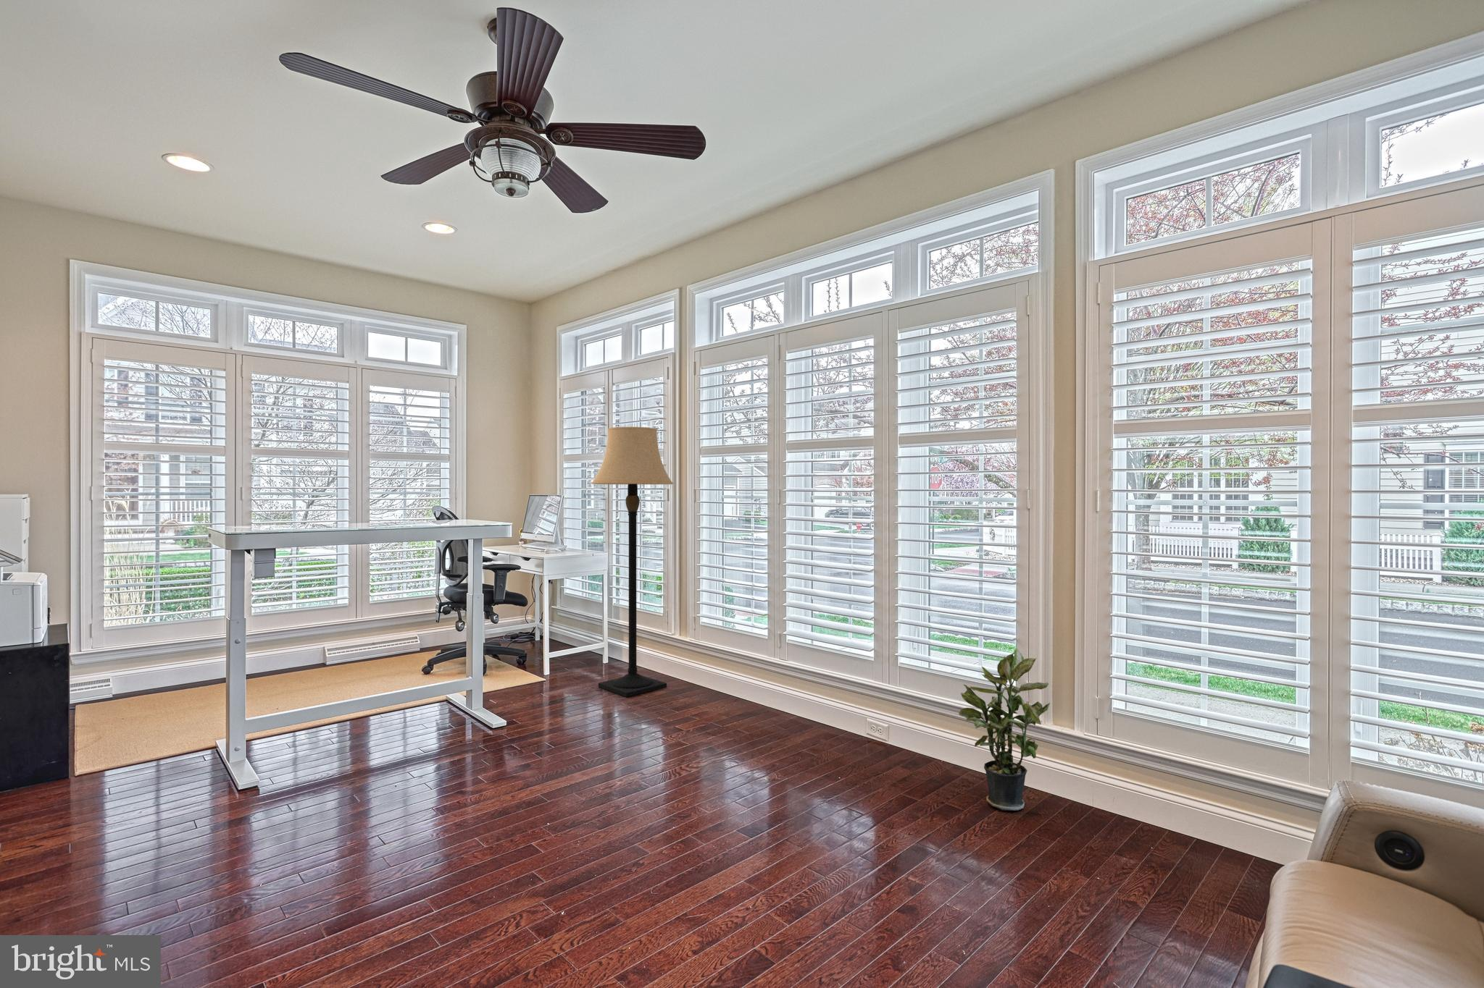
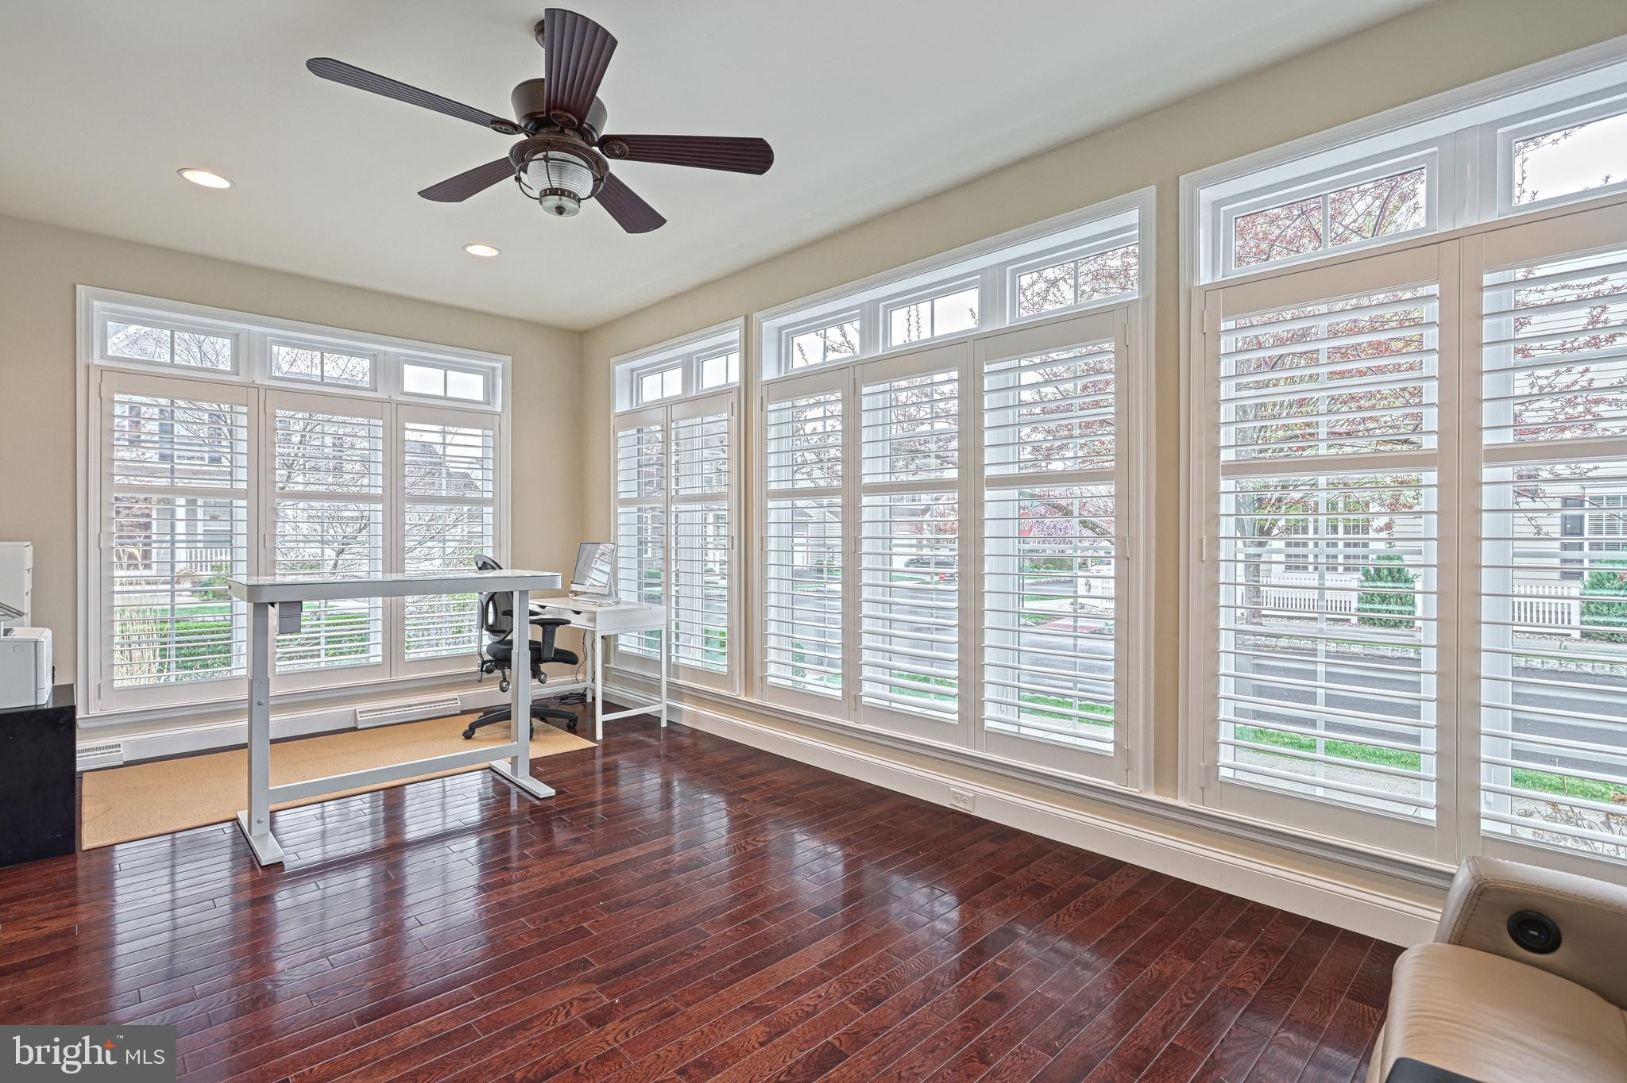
- lamp (632, 558)
- potted plant (1004, 726)
